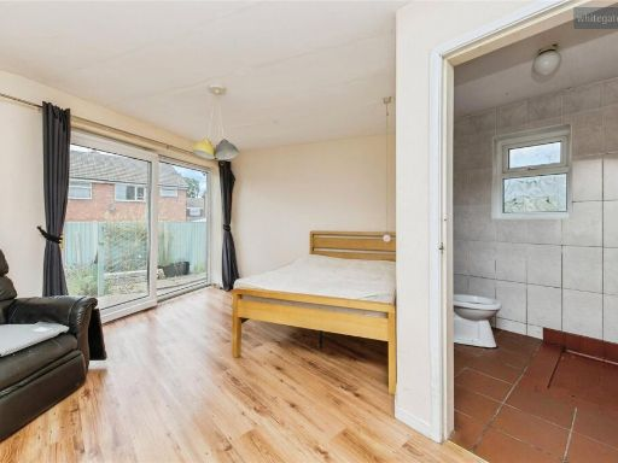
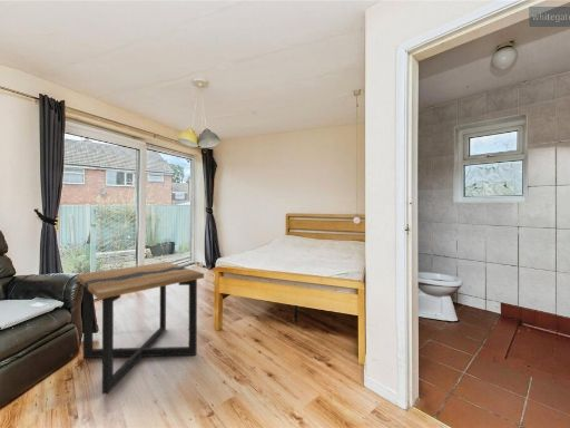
+ side table (160, 314)
